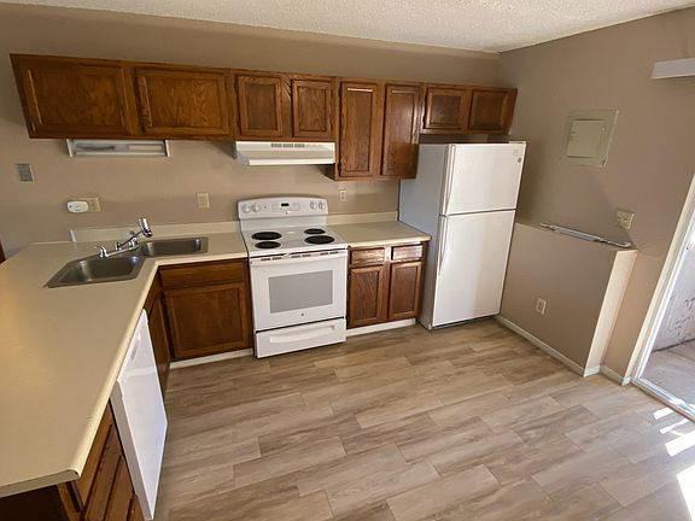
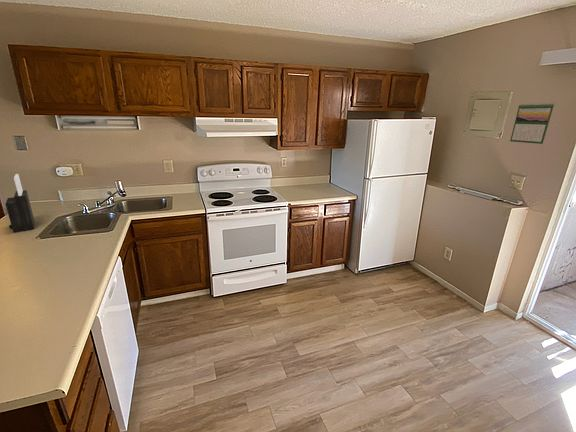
+ knife block (15, 202)
+ calendar (531, 123)
